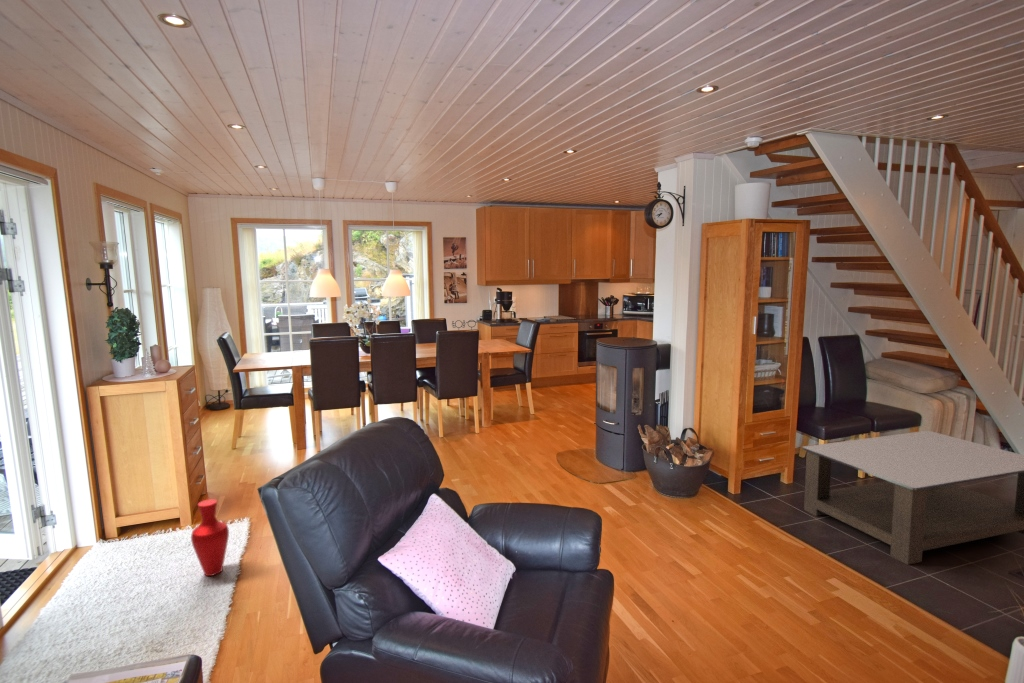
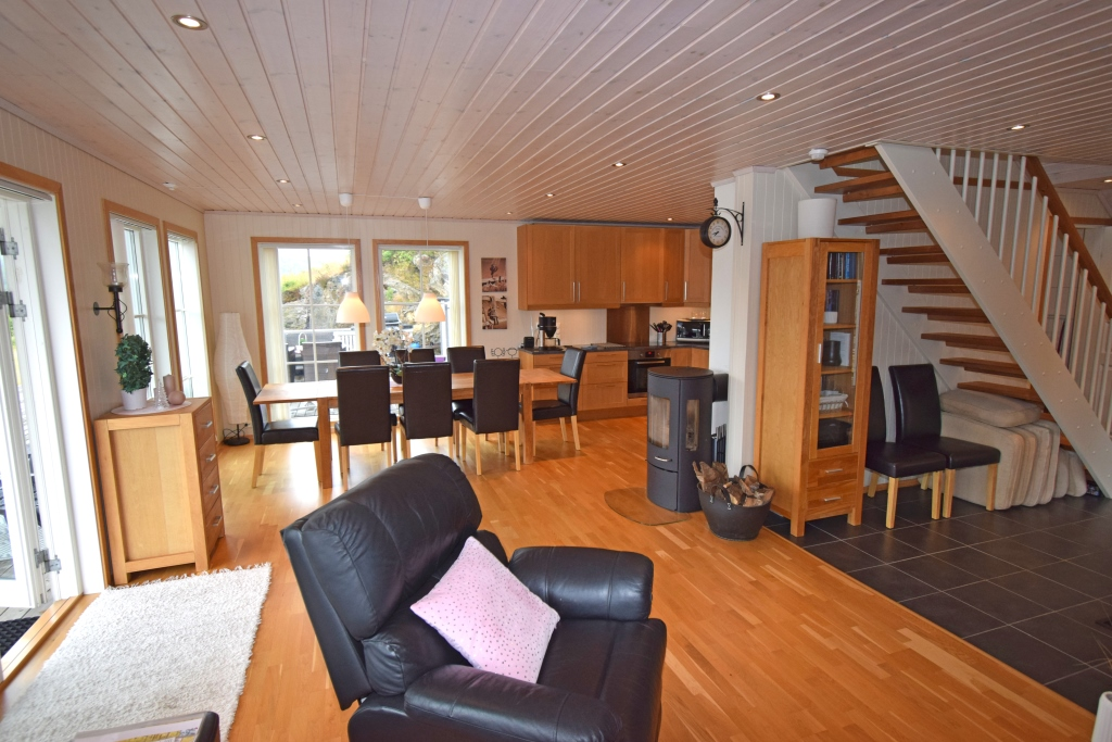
- coffee table (919, 489)
- vase (210, 537)
